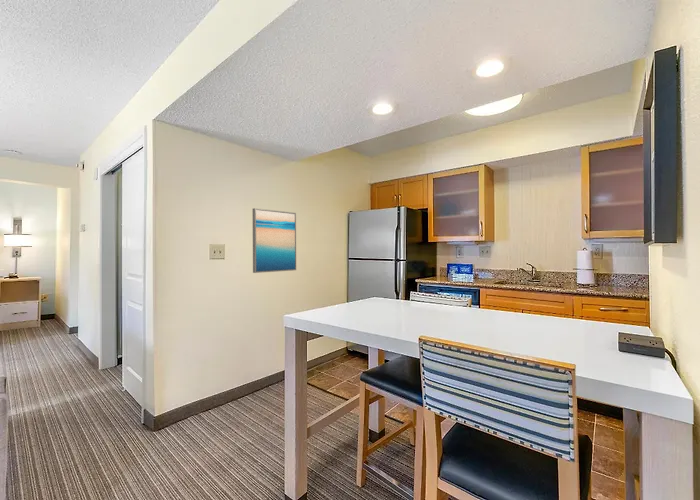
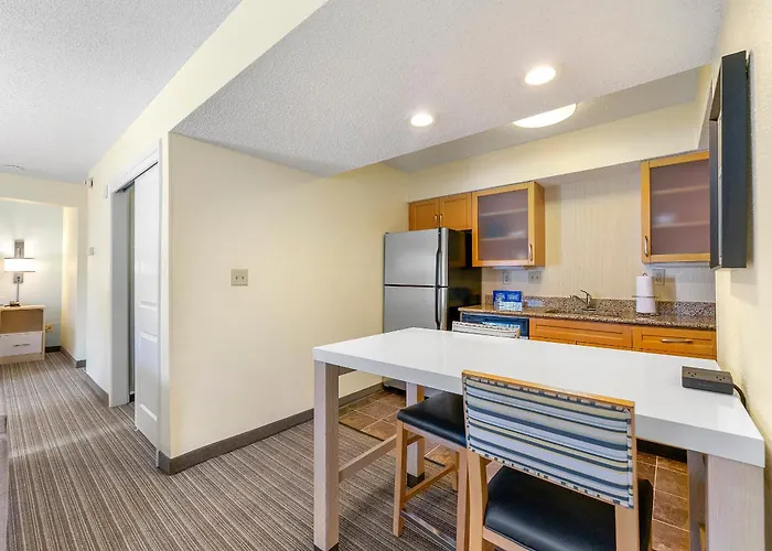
- wall art (275, 241)
